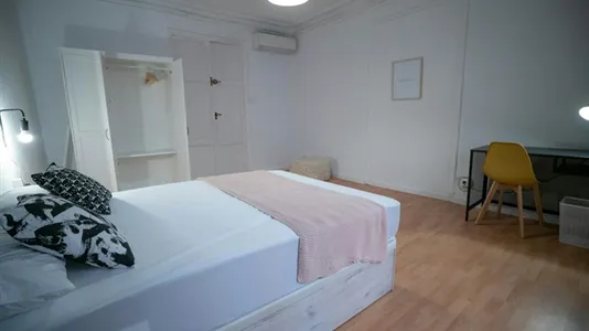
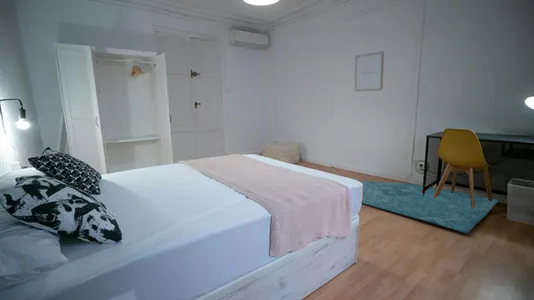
+ rug (394, 192)
